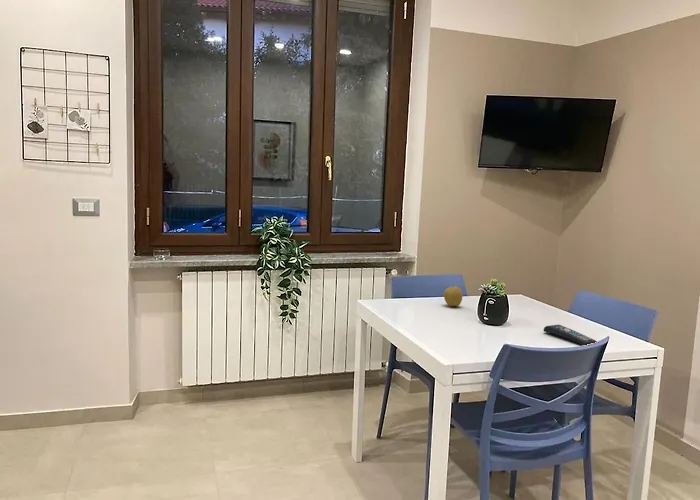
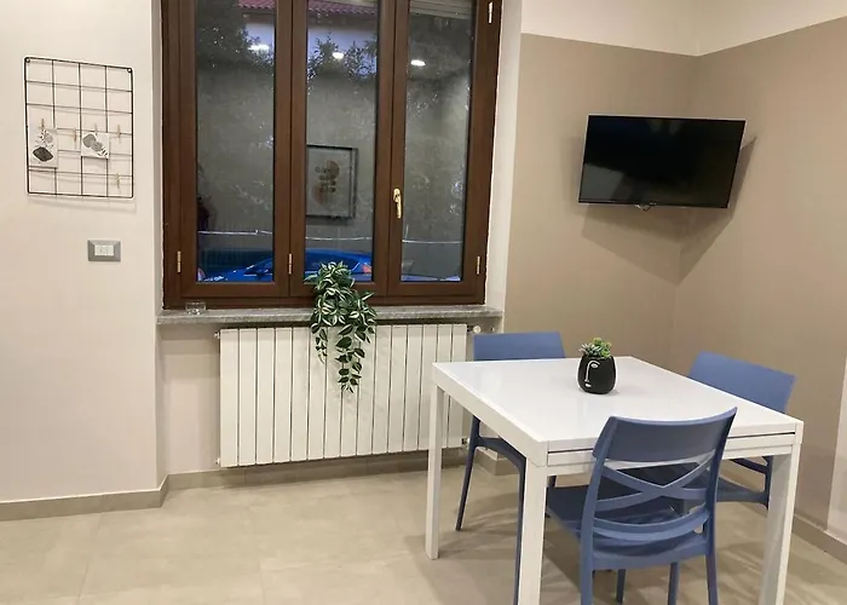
- remote control (569, 334)
- fruit (453, 296)
